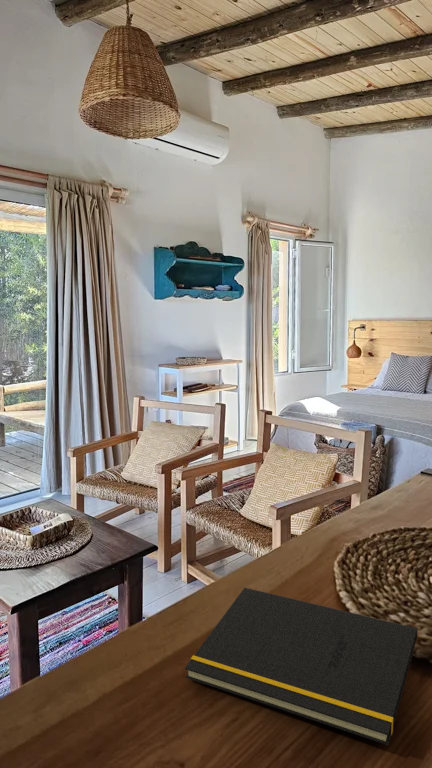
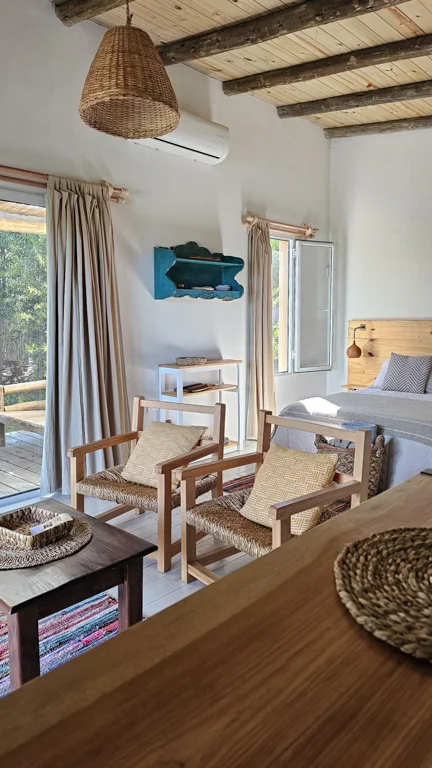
- notepad (303, 652)
